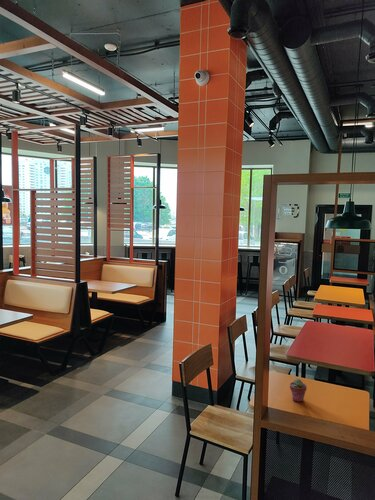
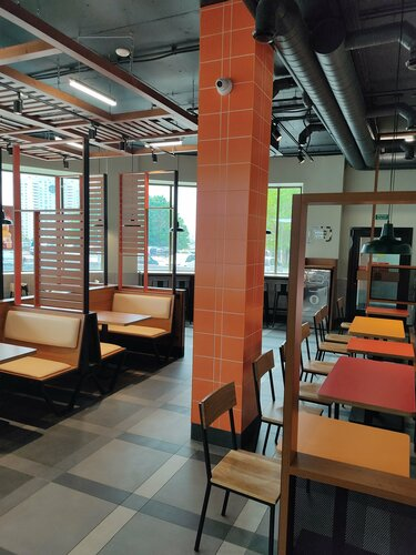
- potted succulent (298, 389)
